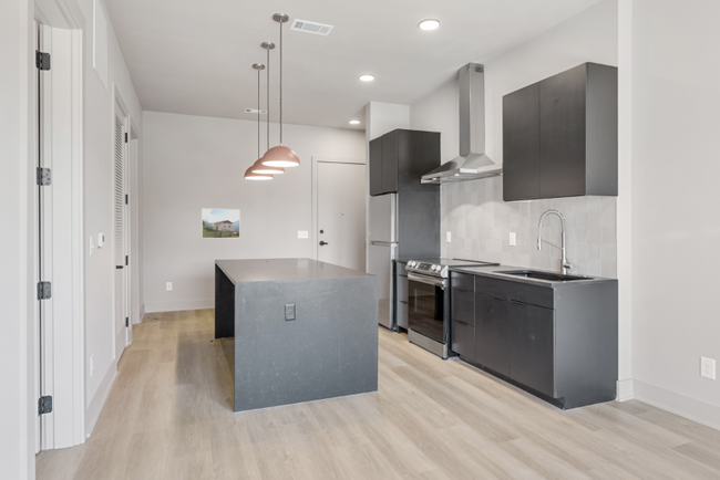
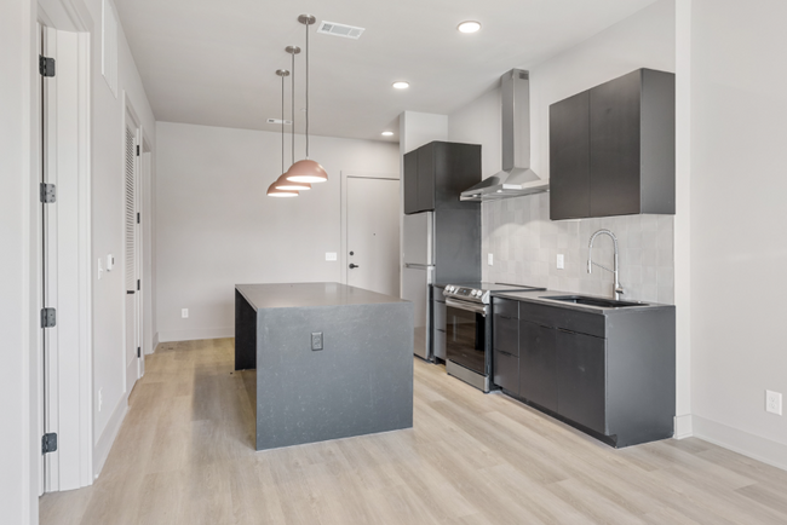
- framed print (220, 223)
